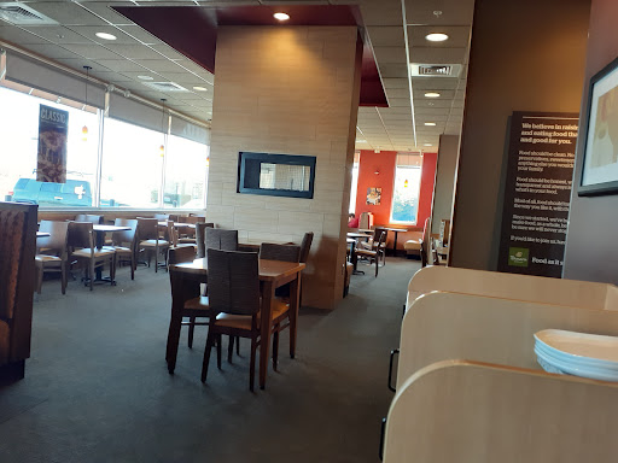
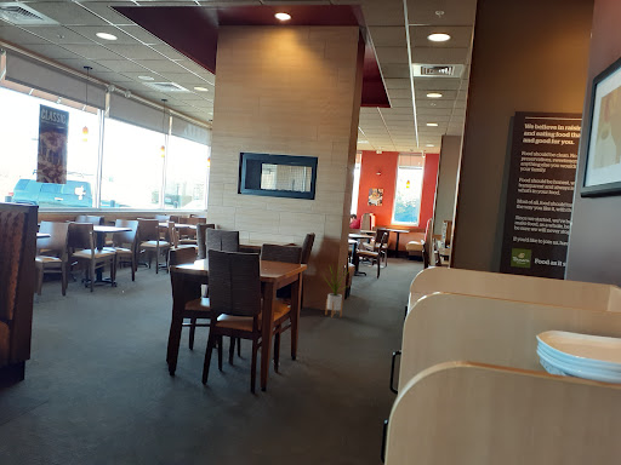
+ house plant (336, 288)
